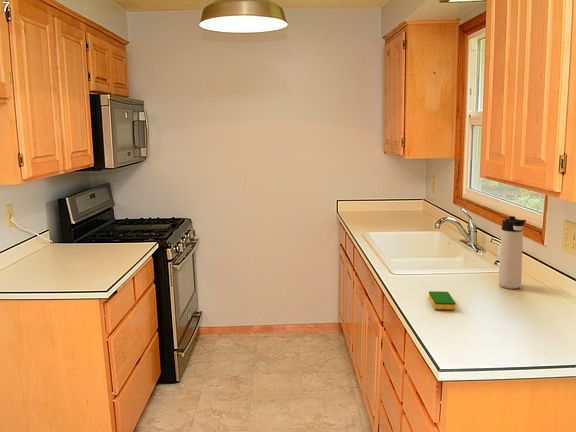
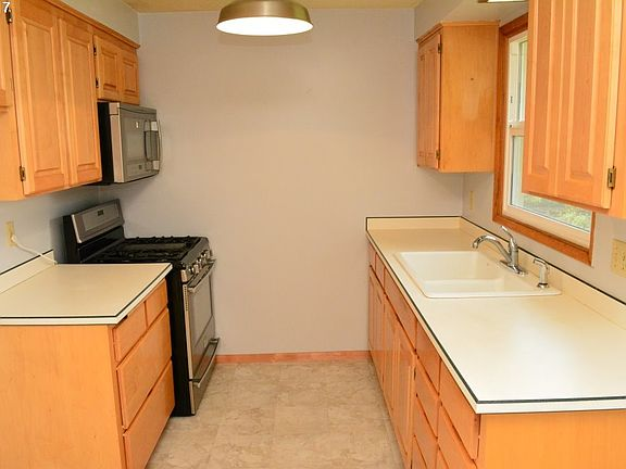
- dish sponge (441, 300)
- thermos bottle (513, 252)
